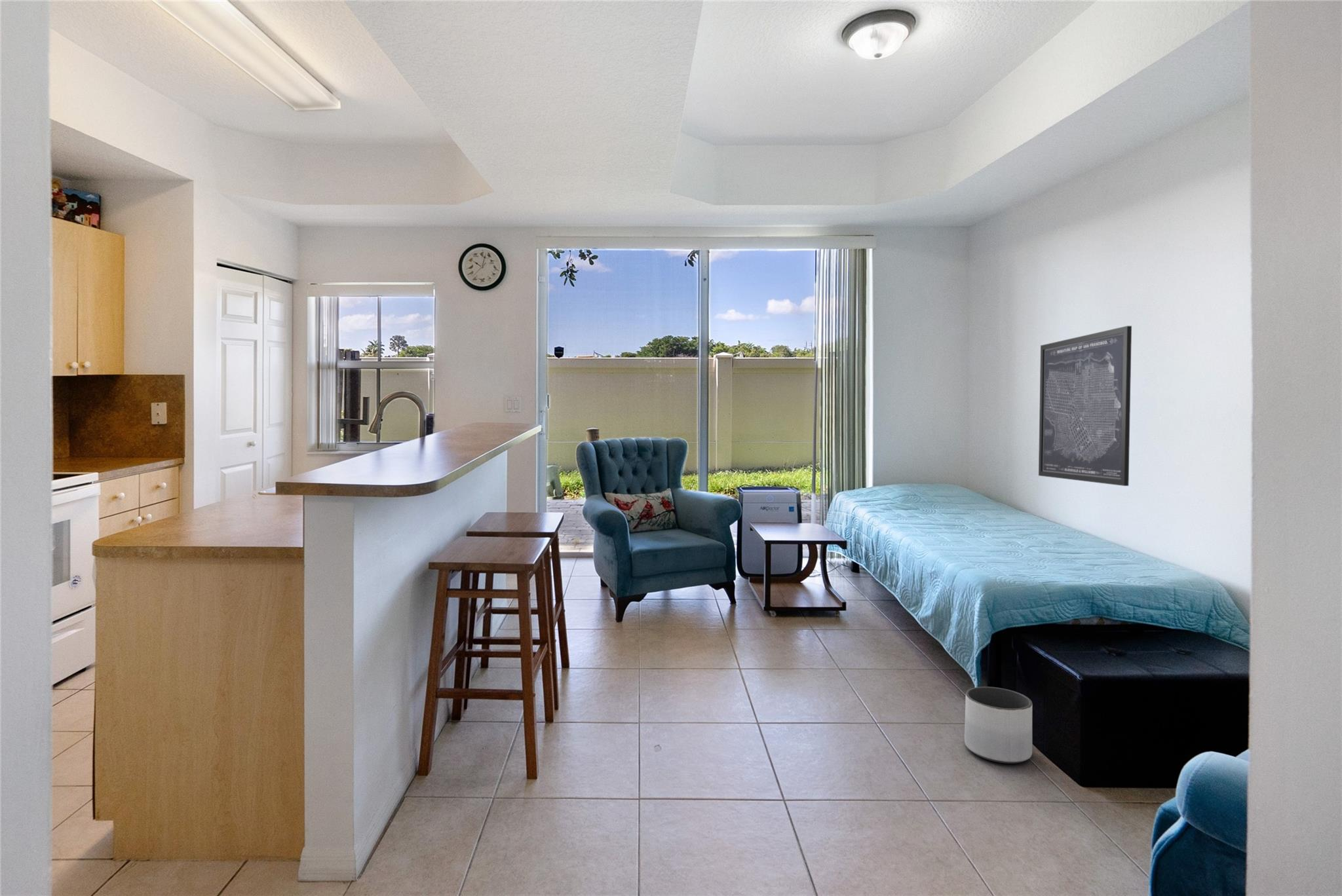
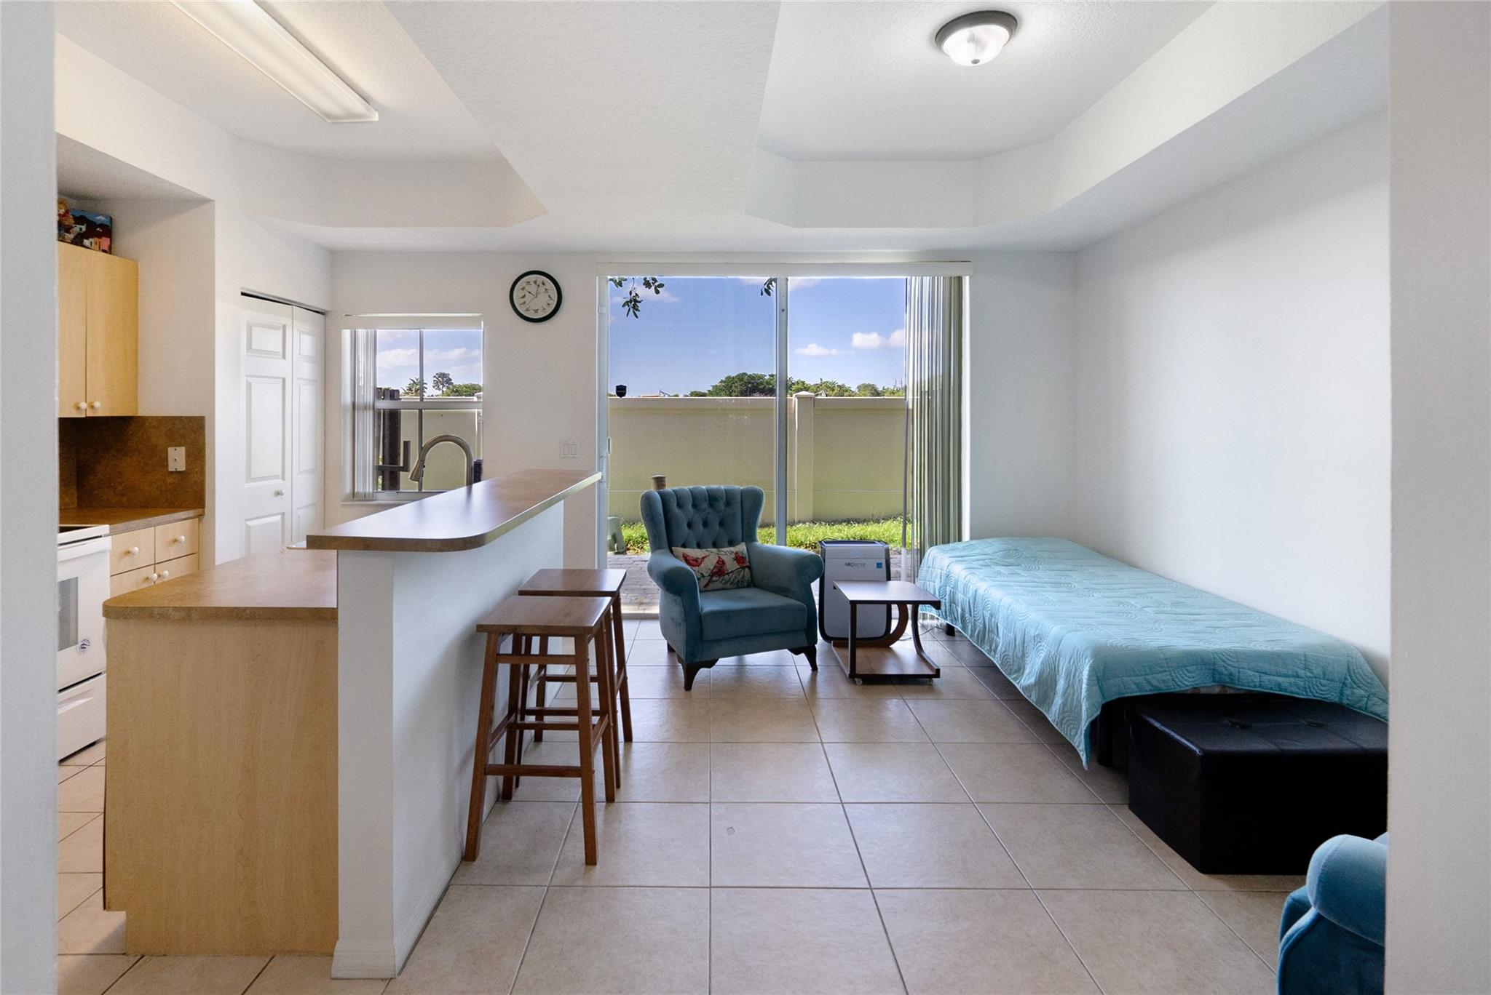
- planter (998, 724)
- wall art (1080, 408)
